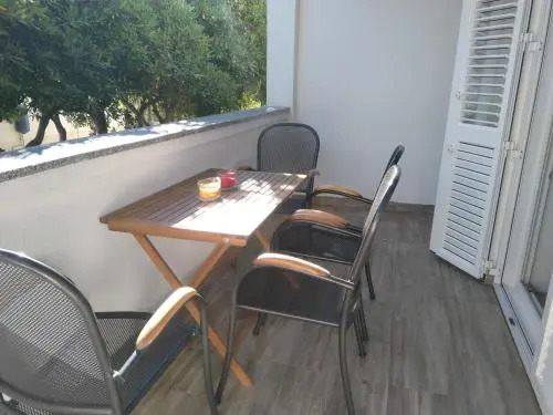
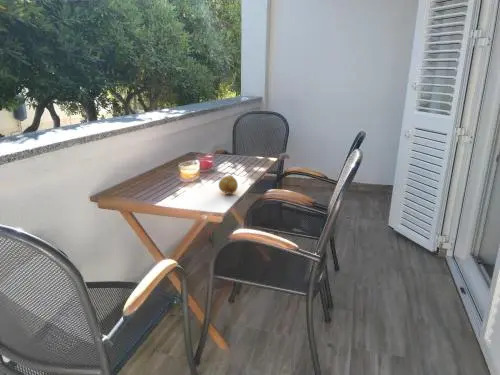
+ fruit (228, 185)
